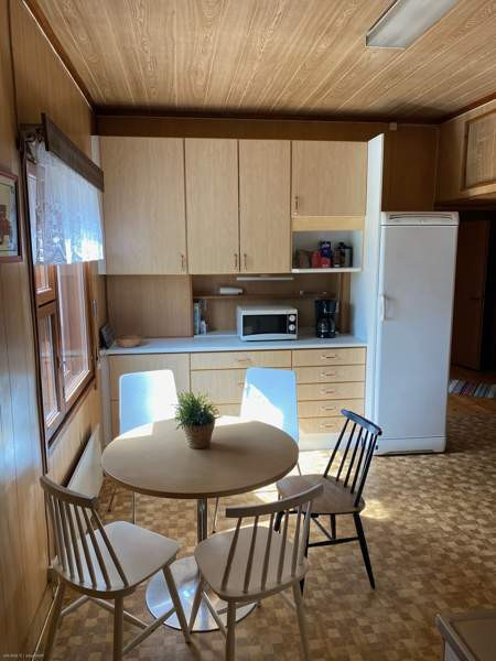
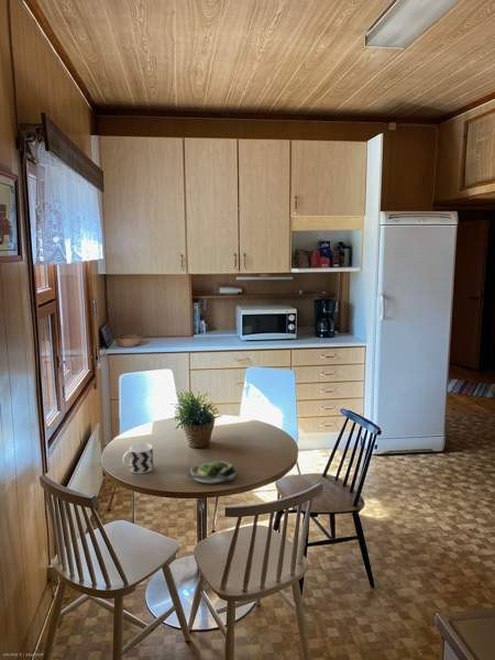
+ salad plate (215, 469)
+ cup (138, 459)
